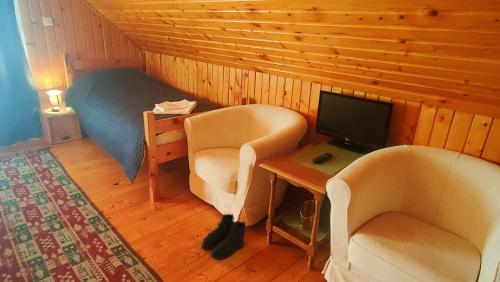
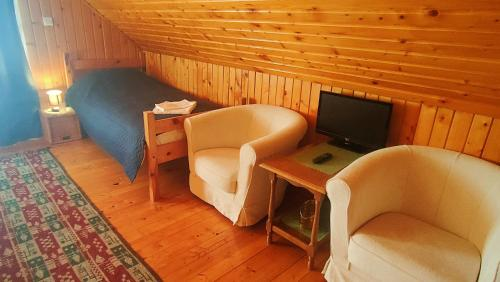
- boots (224, 233)
